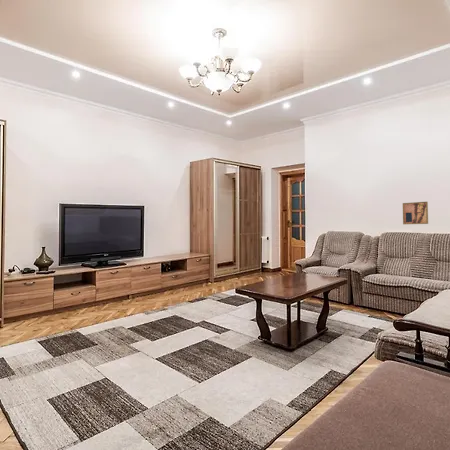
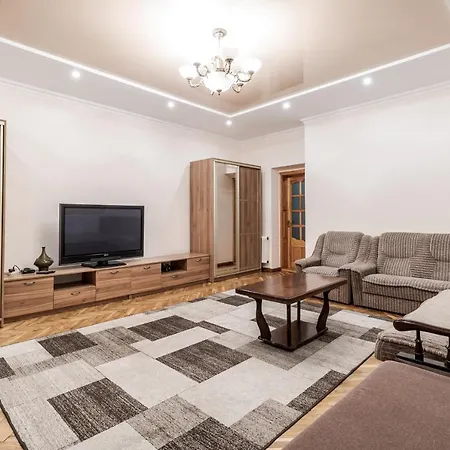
- wall art (415, 213)
